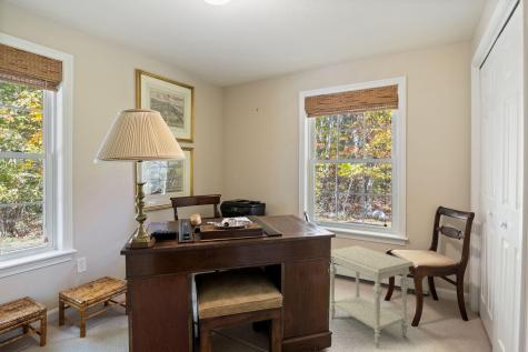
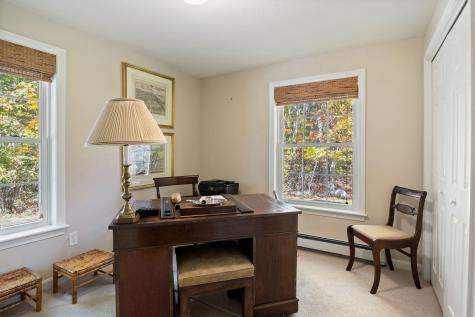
- side table (372, 290)
